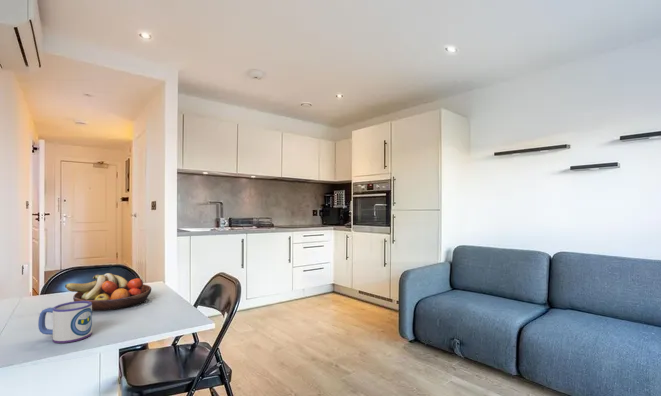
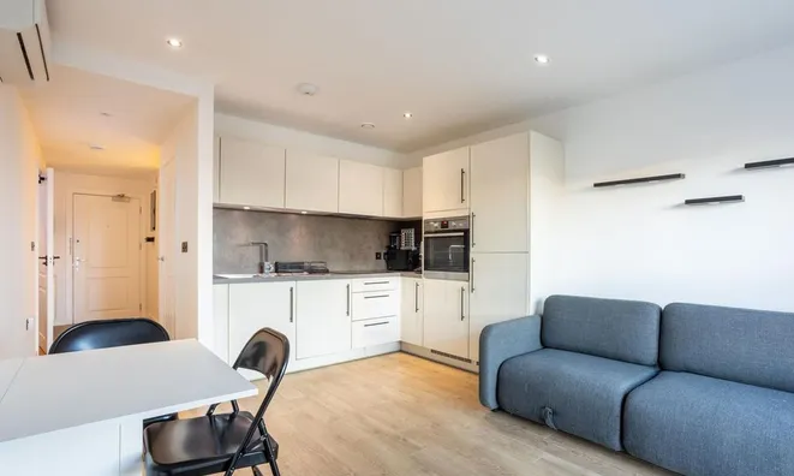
- mug (65, 321)
- fruit bowl (113, 288)
